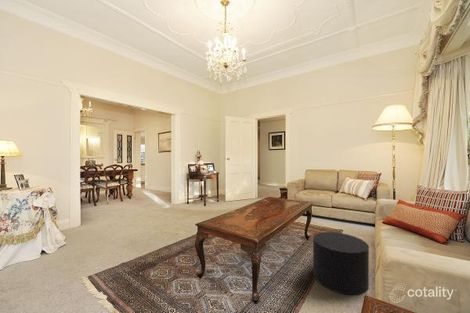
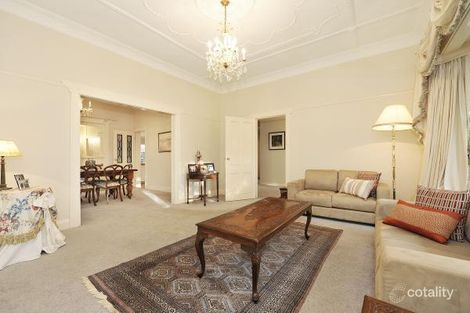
- stool (339, 259)
